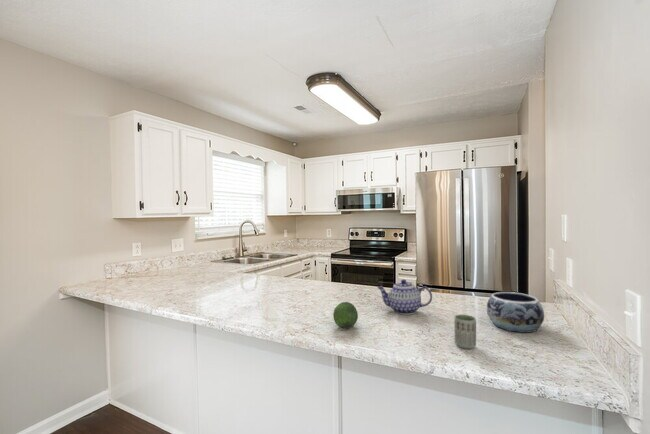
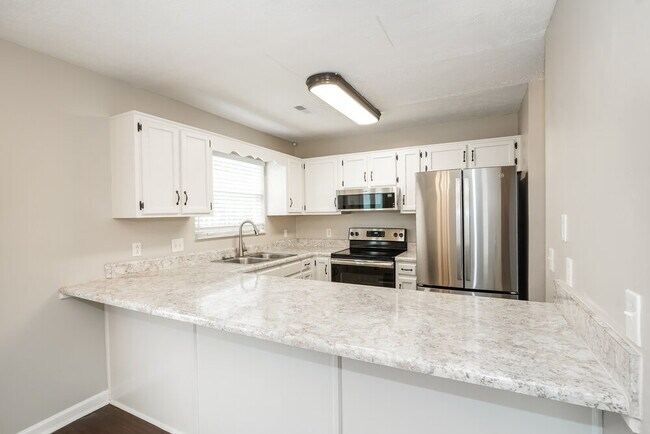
- decorative bowl (514, 311)
- fruit (346, 313)
- cup (465, 331)
- teapot (404, 295)
